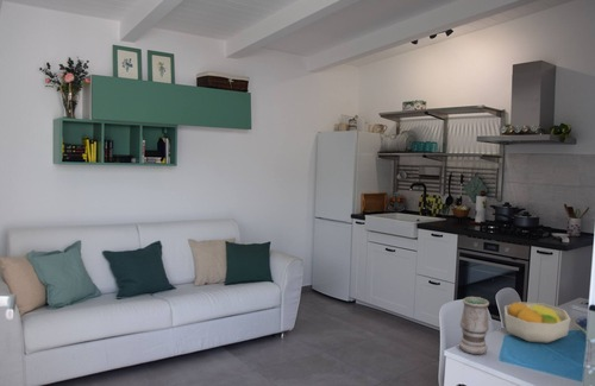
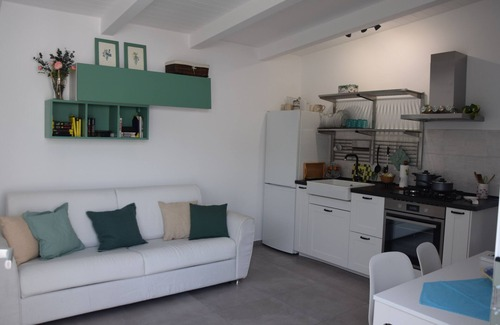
- vase (474, 324)
- fruit bowl (536, 318)
